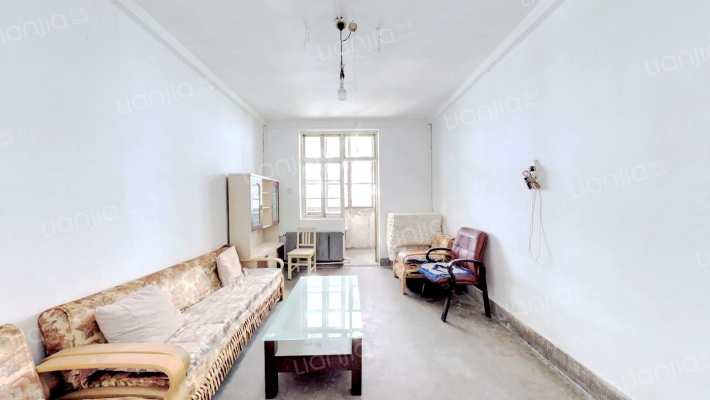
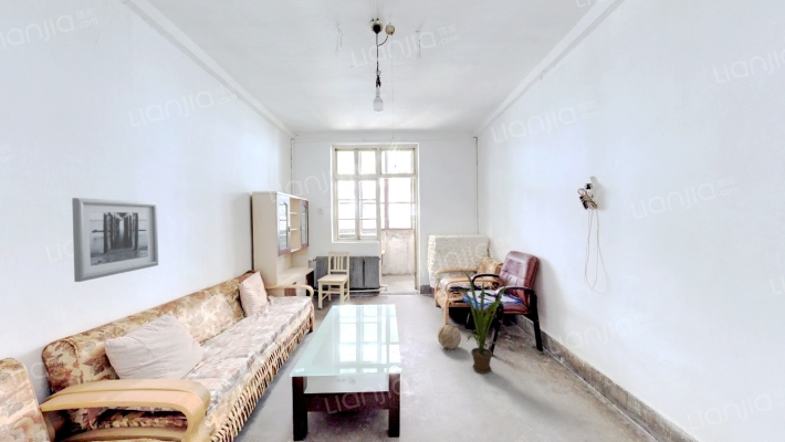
+ decorative ball (449, 336)
+ house plant (475, 320)
+ wall art (122, 236)
